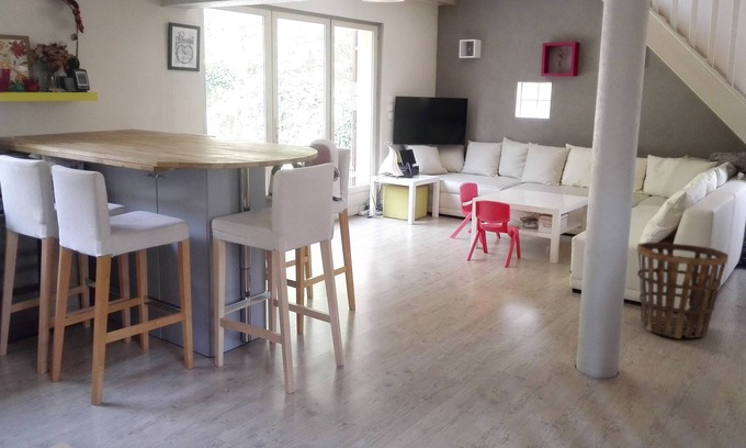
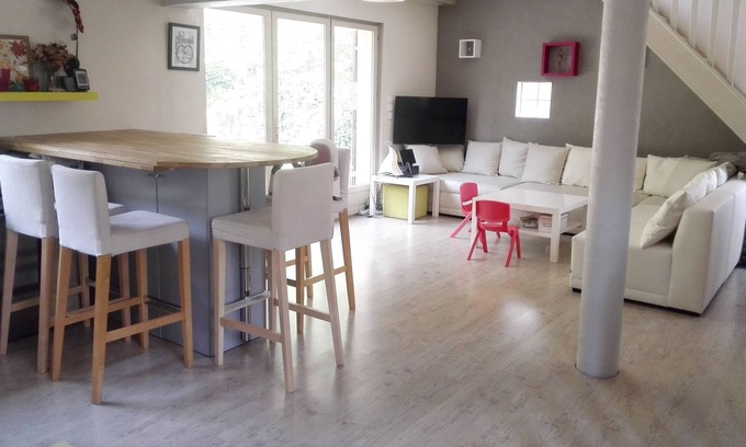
- basket (677, 288)
